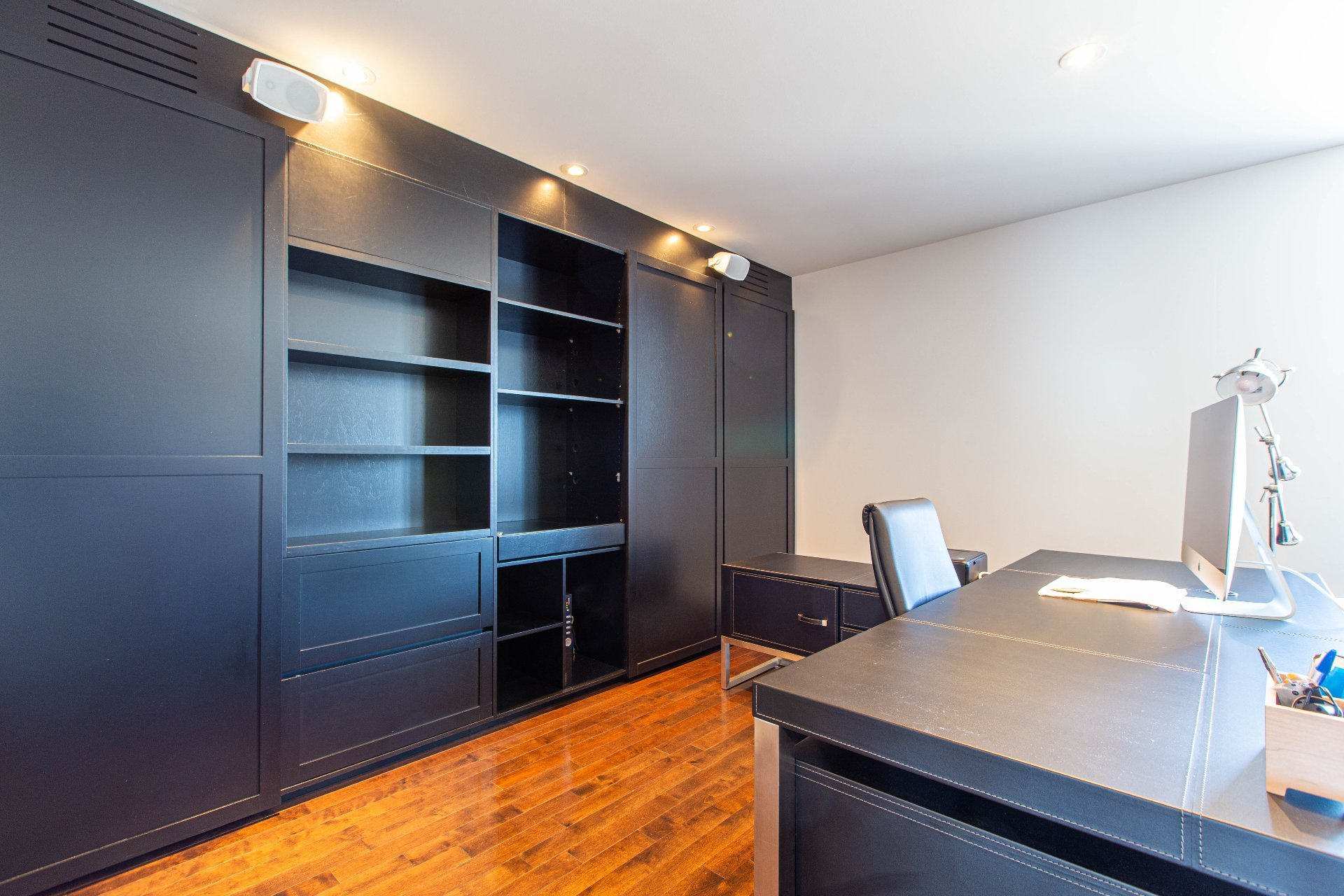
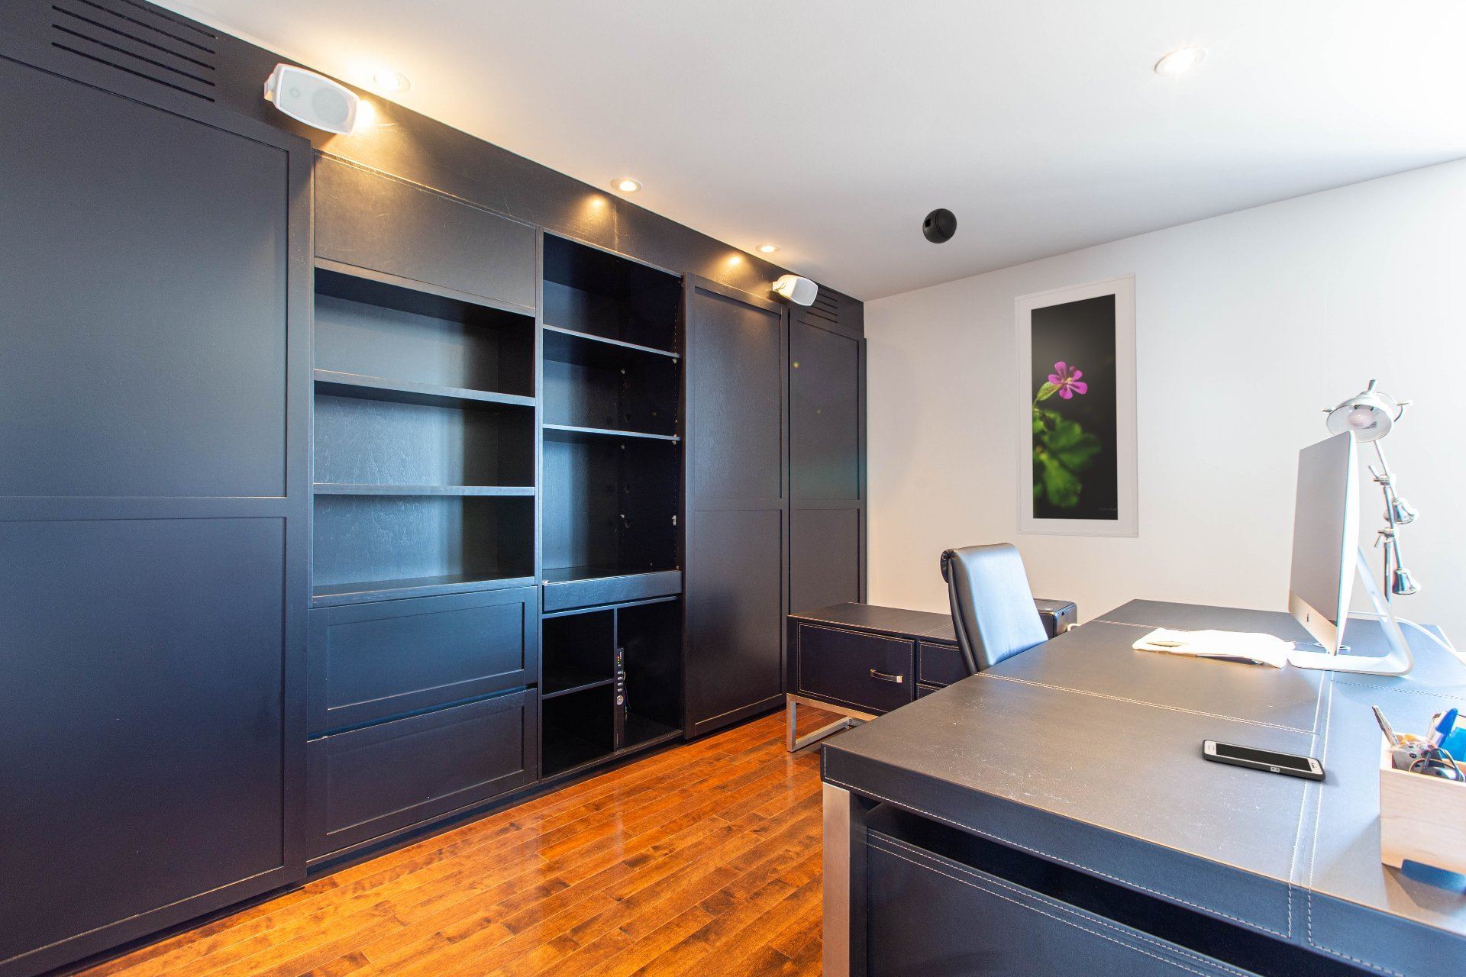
+ cell phone (1260, 759)
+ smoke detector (939, 226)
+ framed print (1072, 410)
